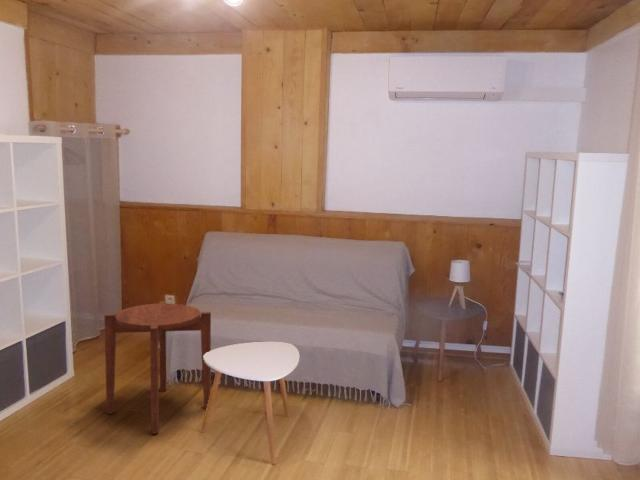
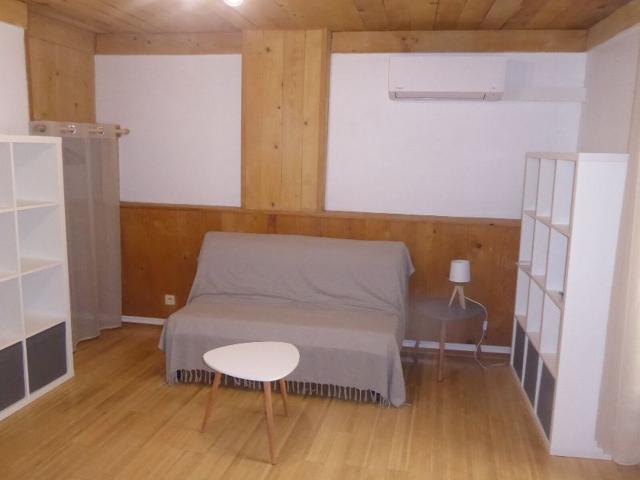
- side table (160, 362)
